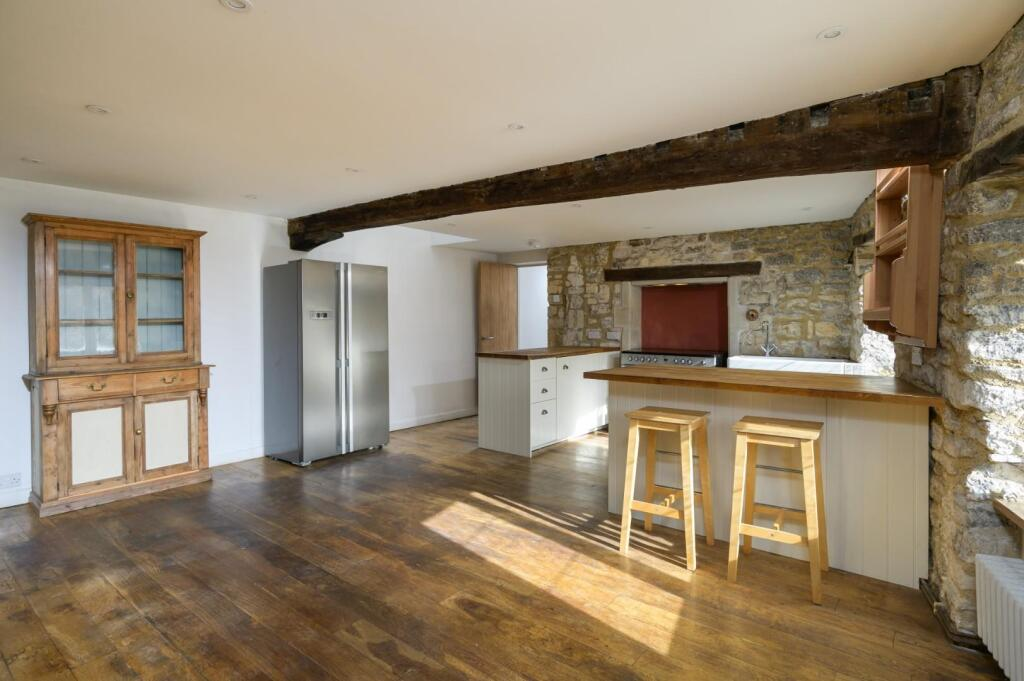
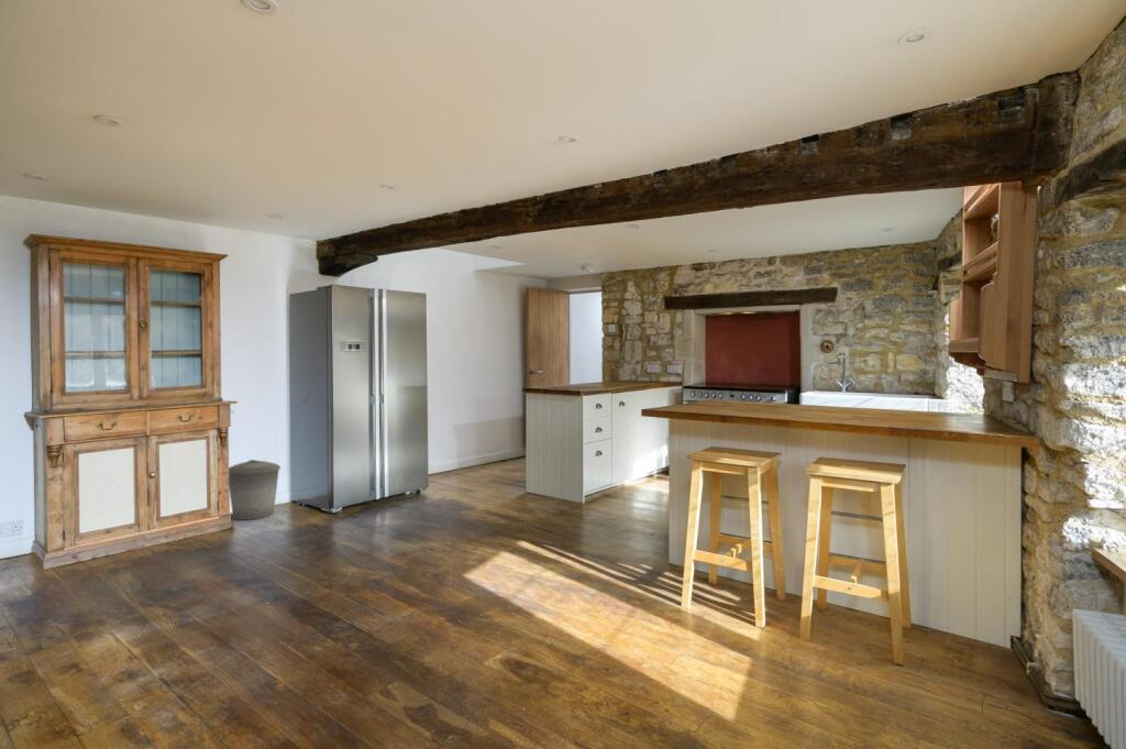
+ trash can (253, 487)
